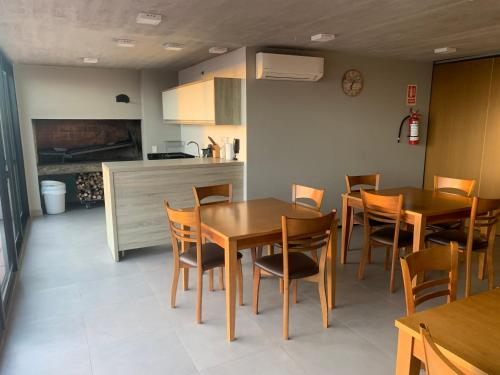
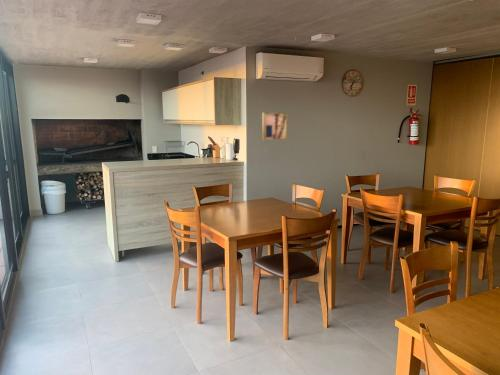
+ wall art (274, 126)
